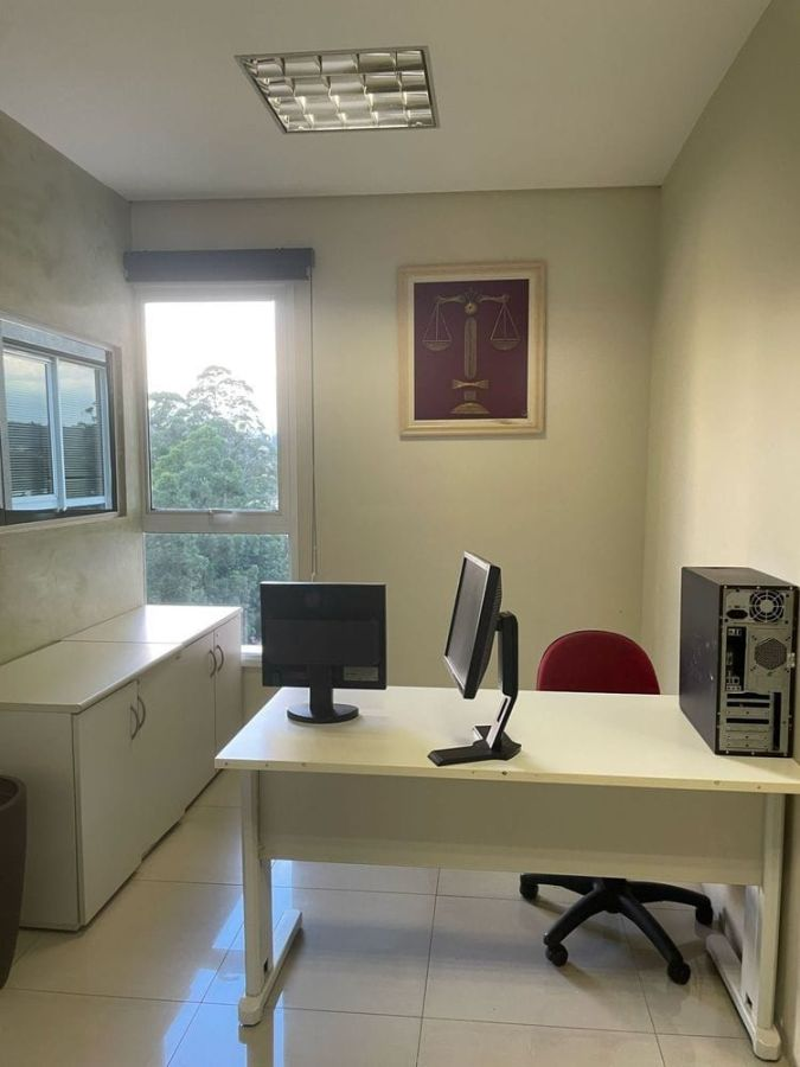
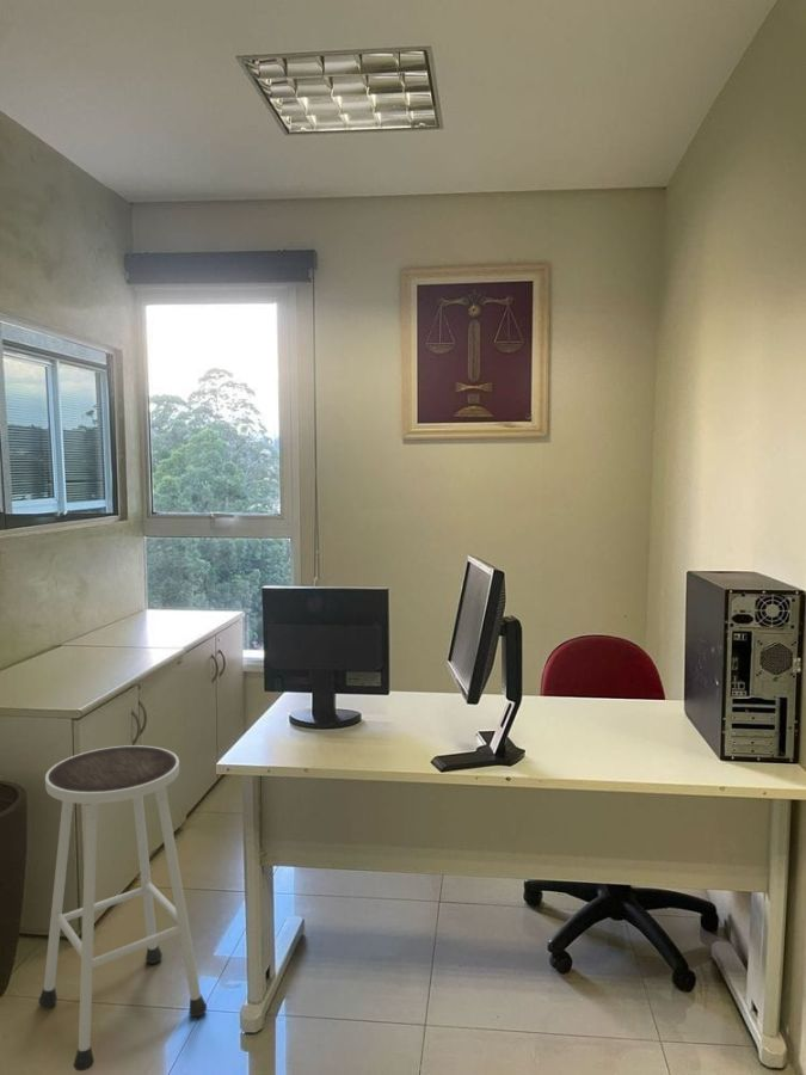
+ stool (118, 895)
